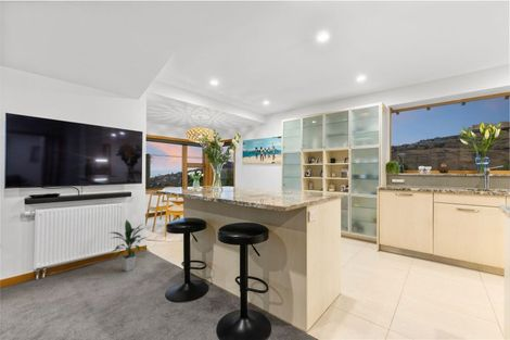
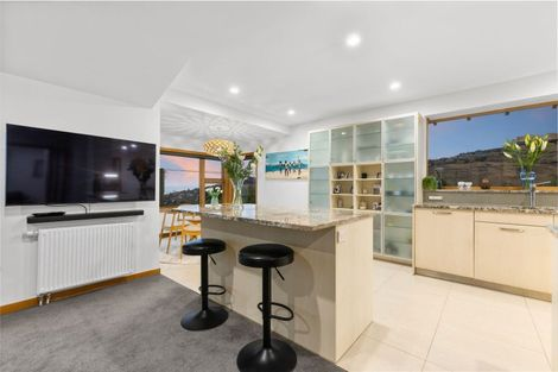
- indoor plant (130, 244)
